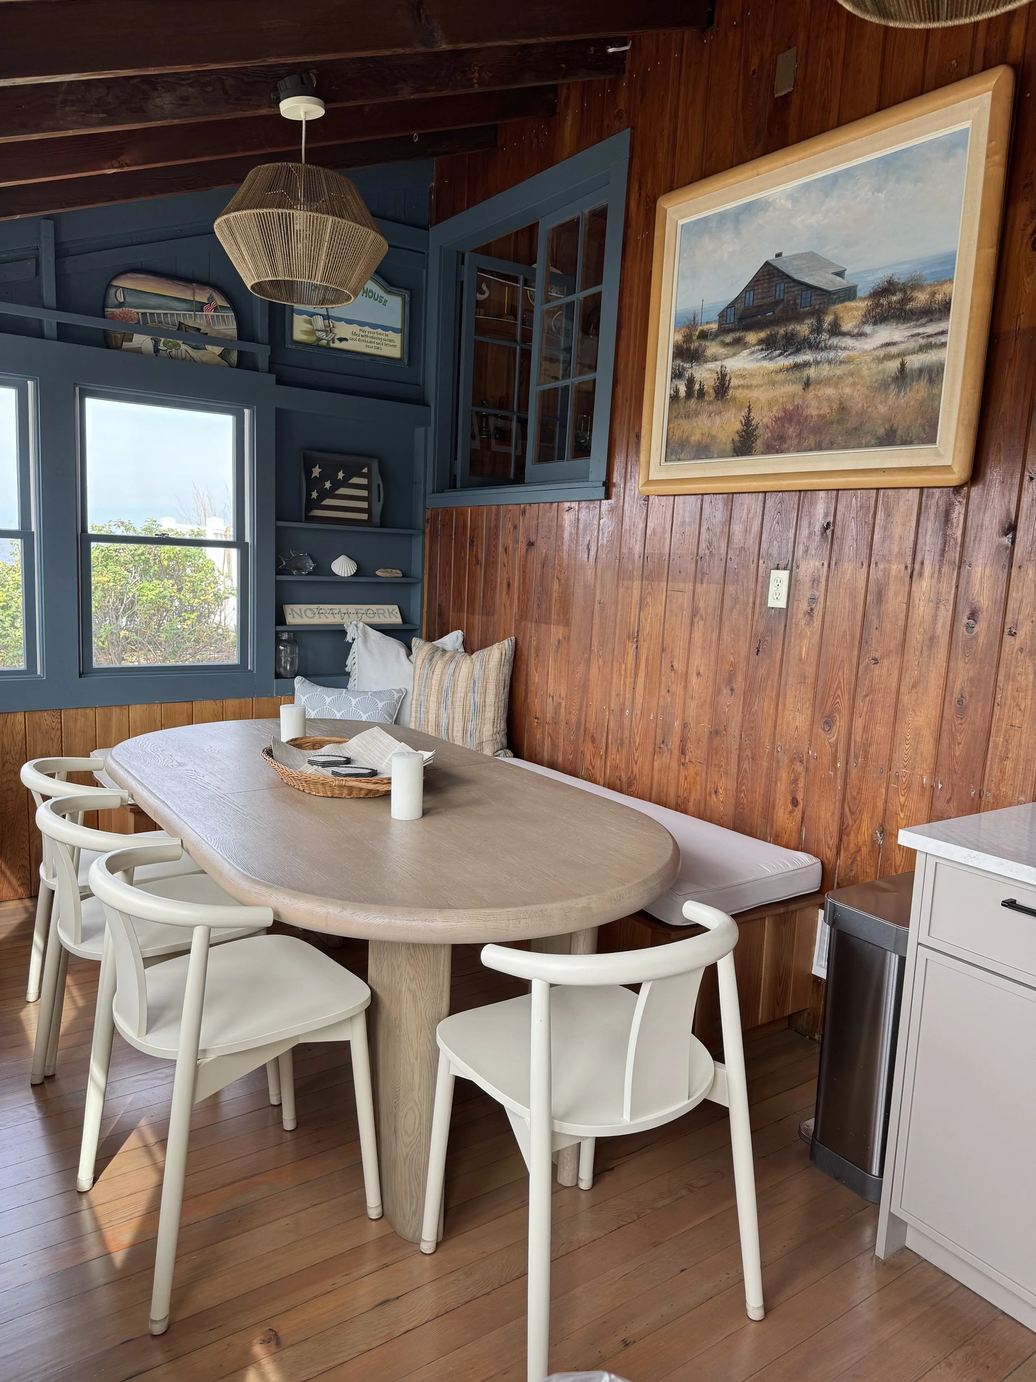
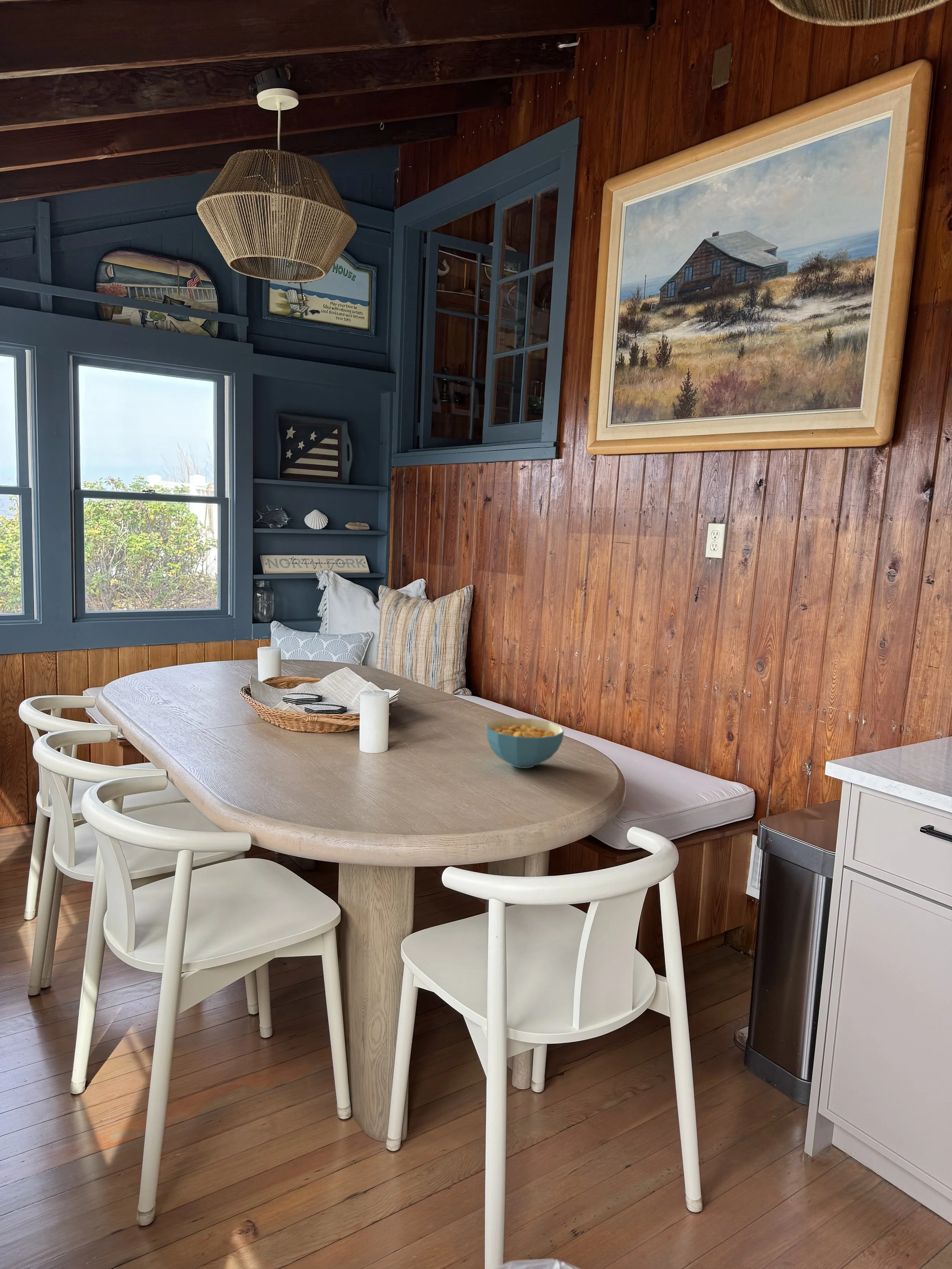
+ cereal bowl (523, 746)
